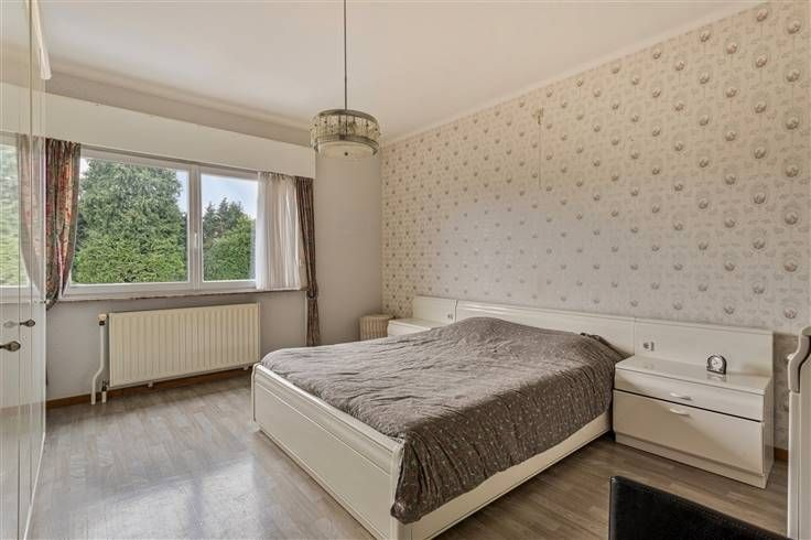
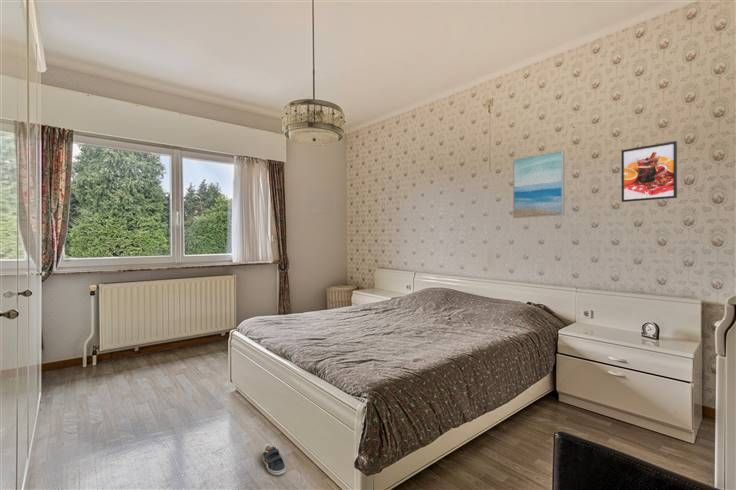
+ sneaker (272, 458)
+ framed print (648, 172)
+ wall art (537, 186)
